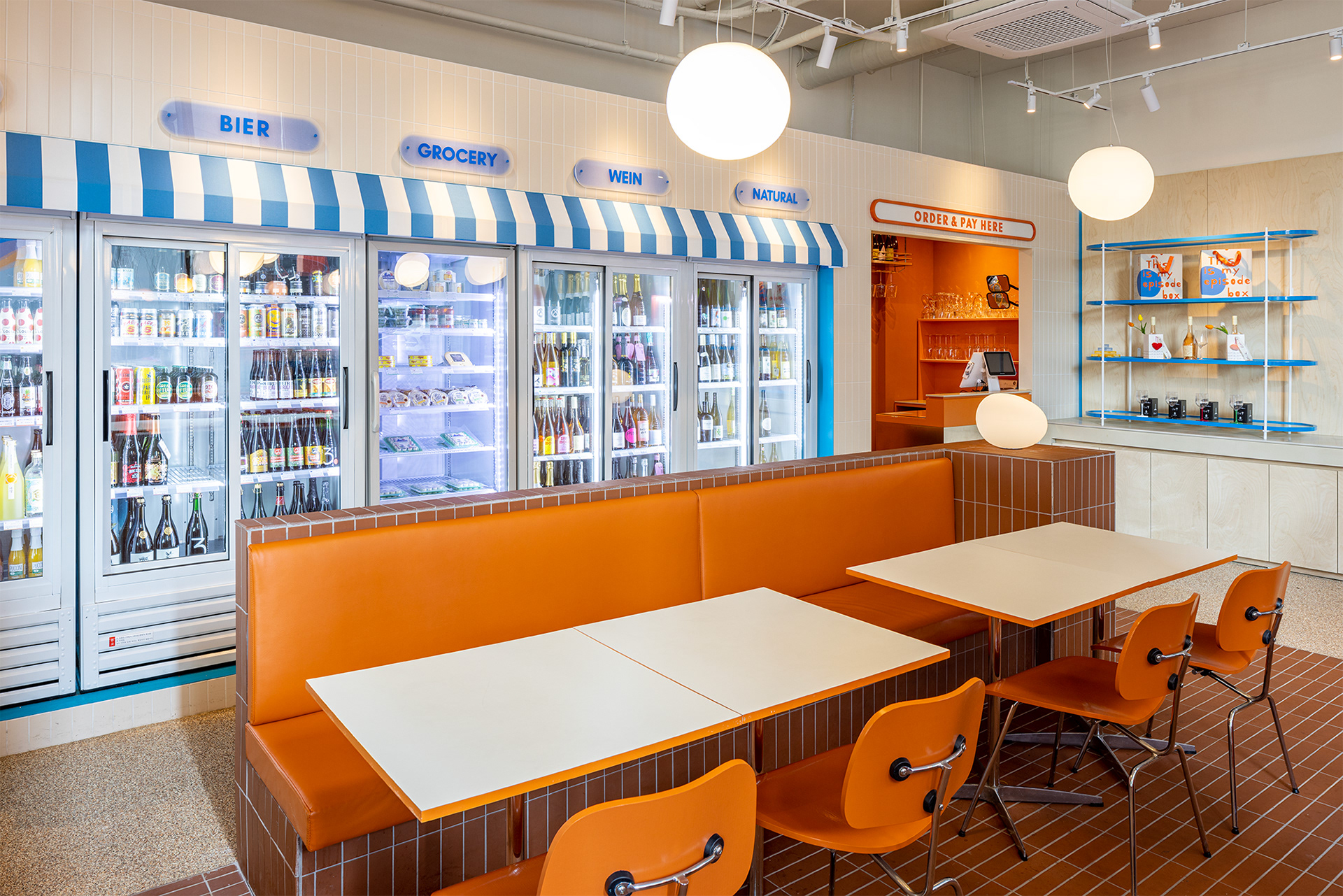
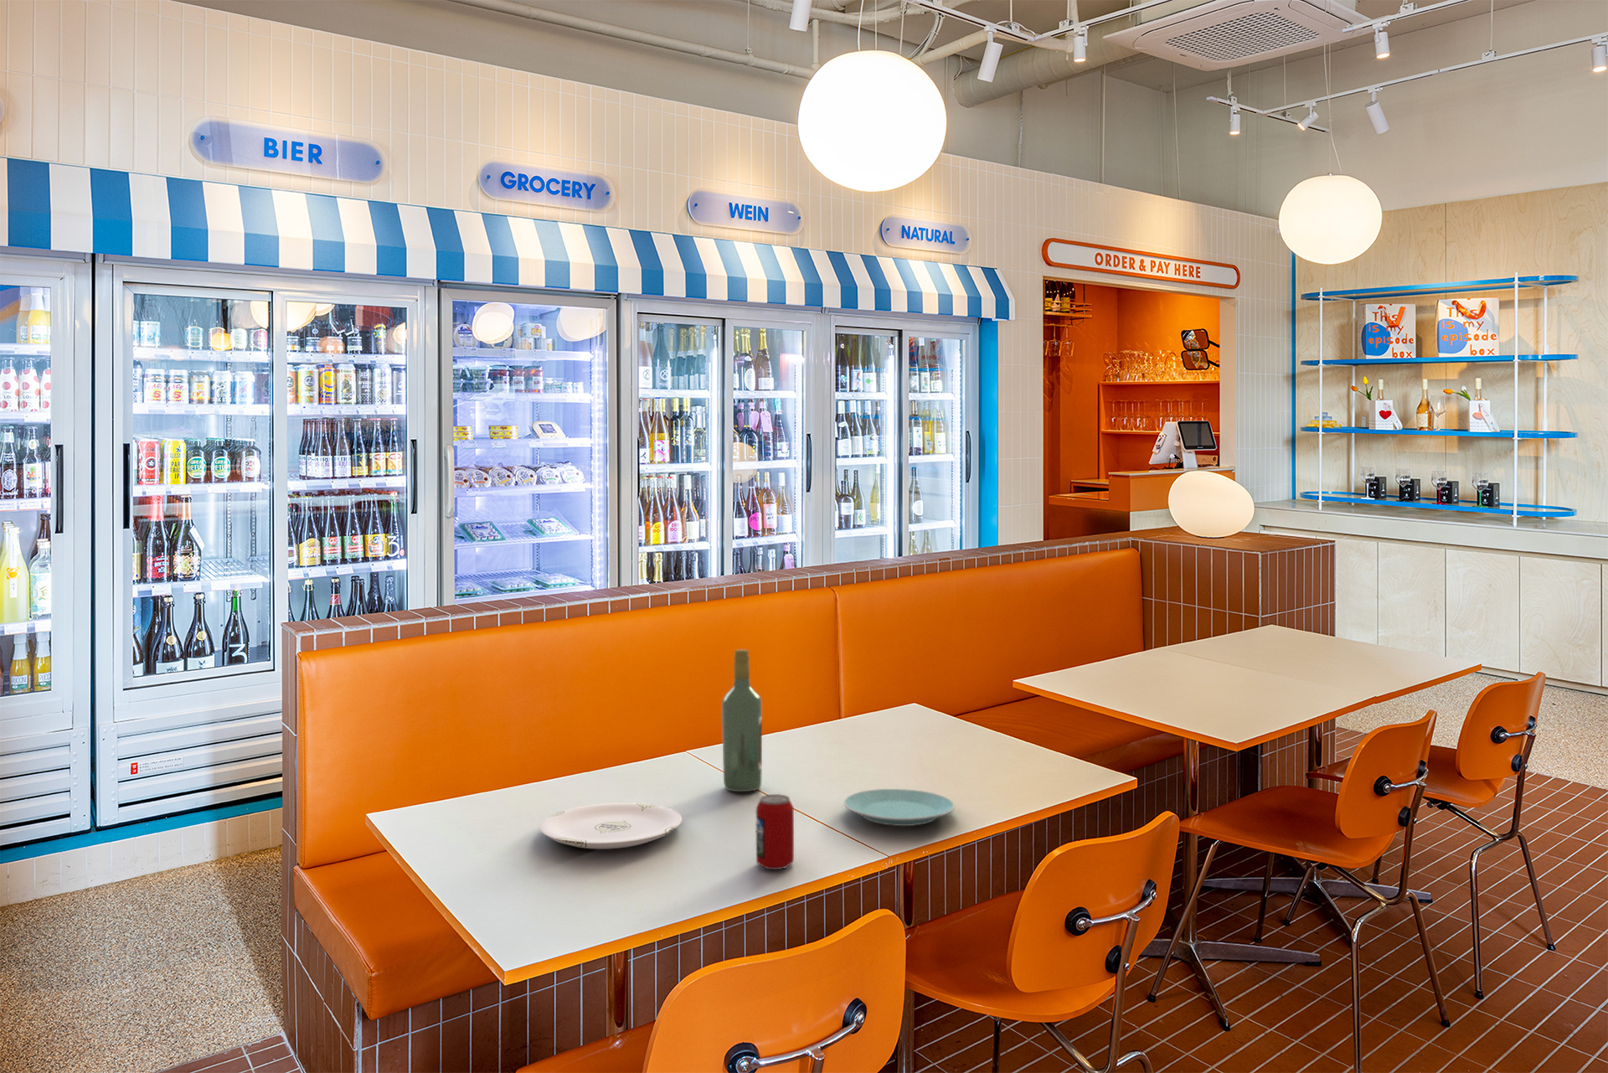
+ wine bottle (741, 719)
+ plate (899, 808)
+ plate (612, 826)
+ beverage can (775, 831)
